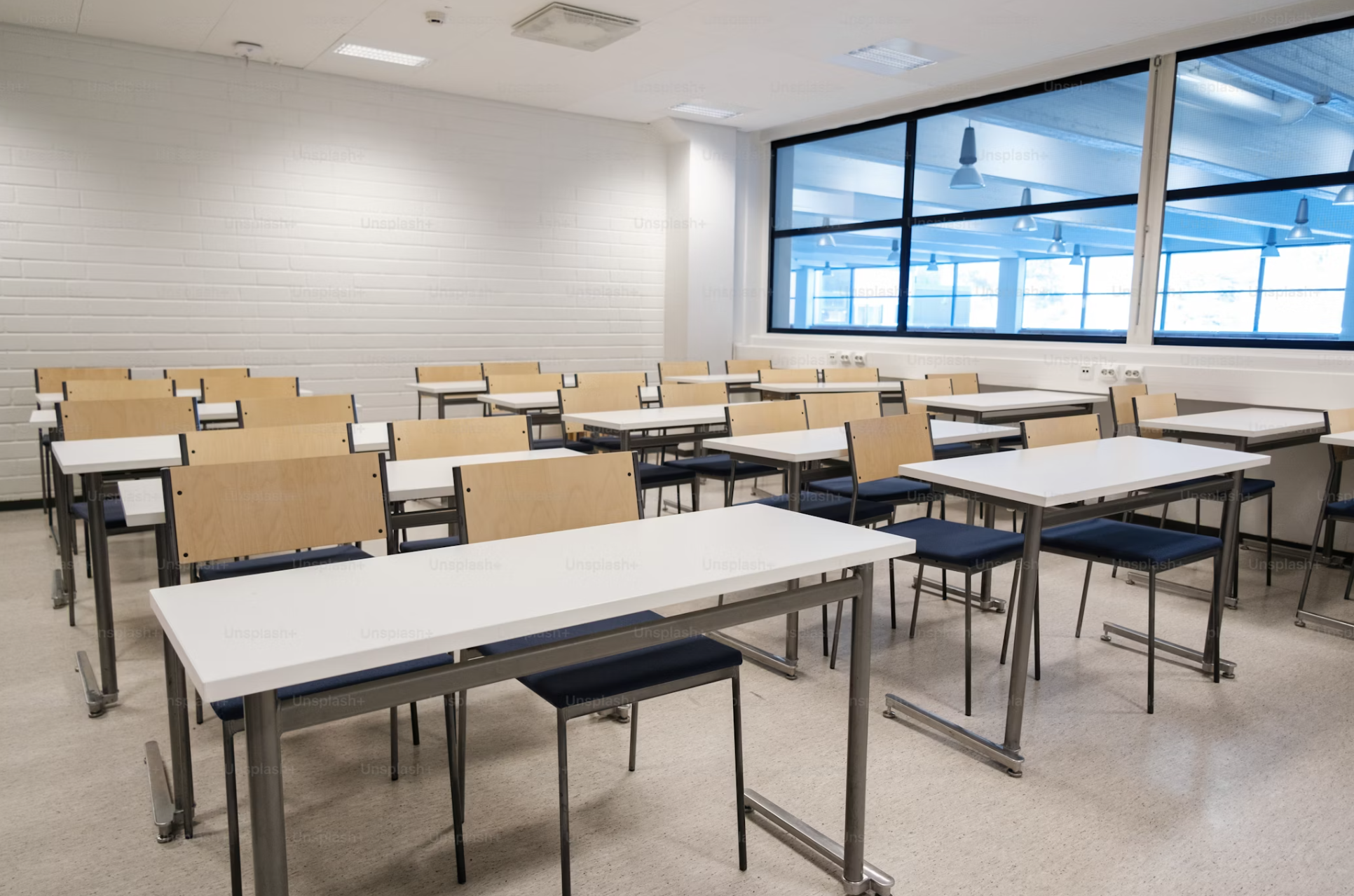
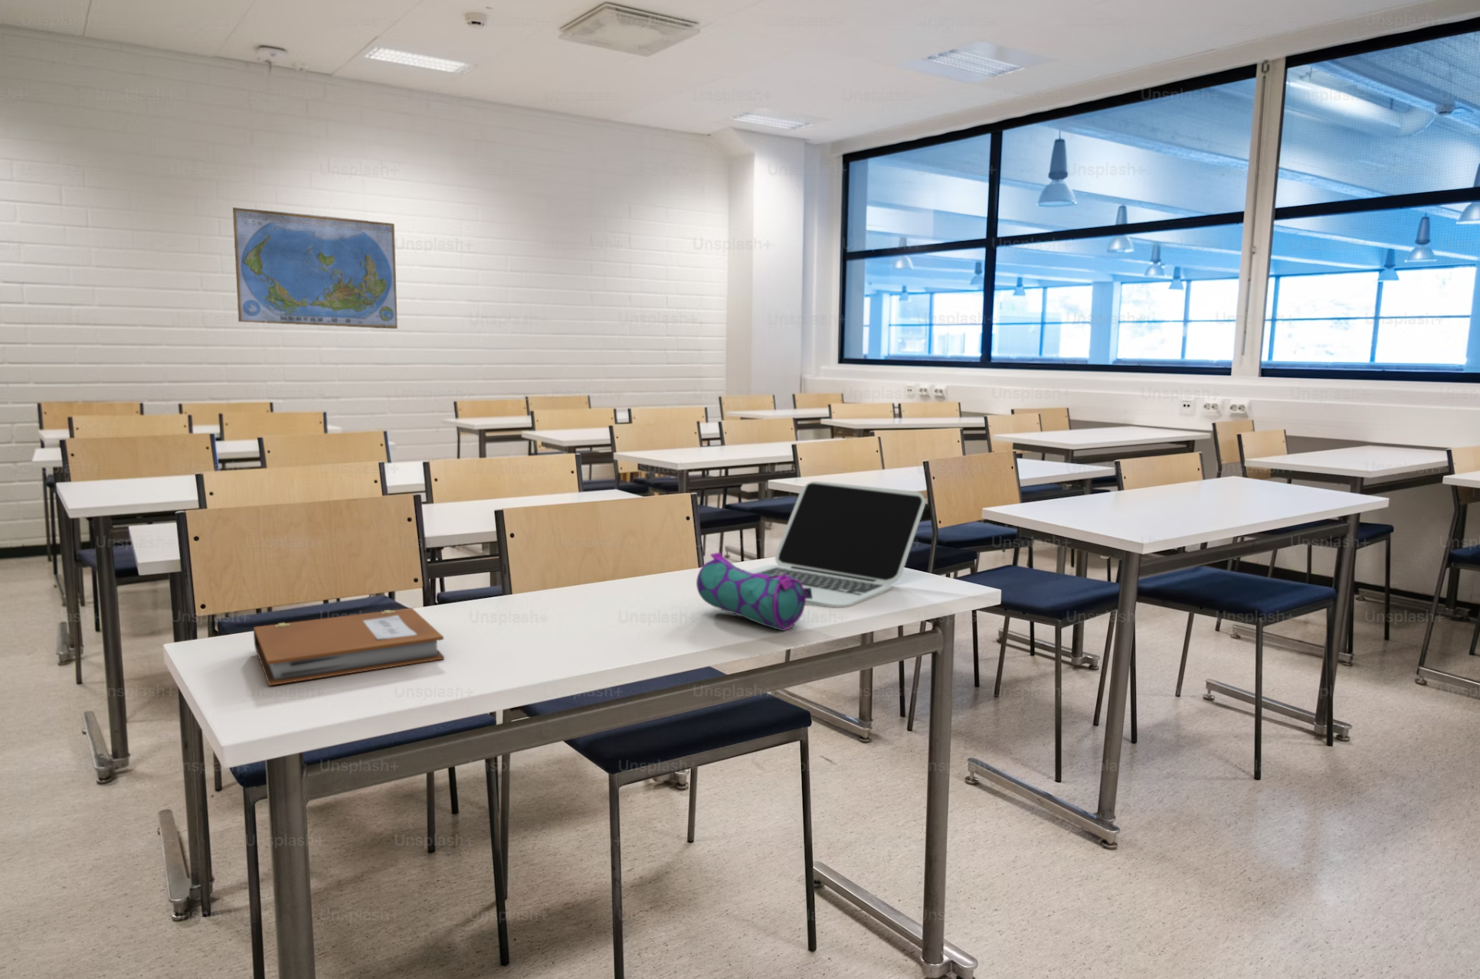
+ laptop (822, 538)
+ notebook (351, 640)
+ world map (319, 271)
+ pencil case (751, 590)
